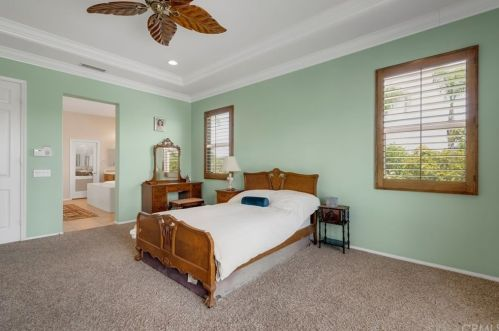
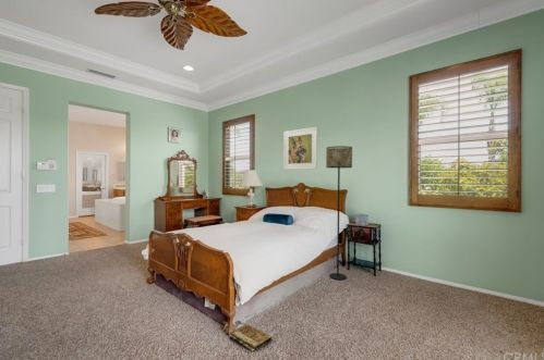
+ book (250, 336)
+ floor lamp (338, 212)
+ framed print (300, 149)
